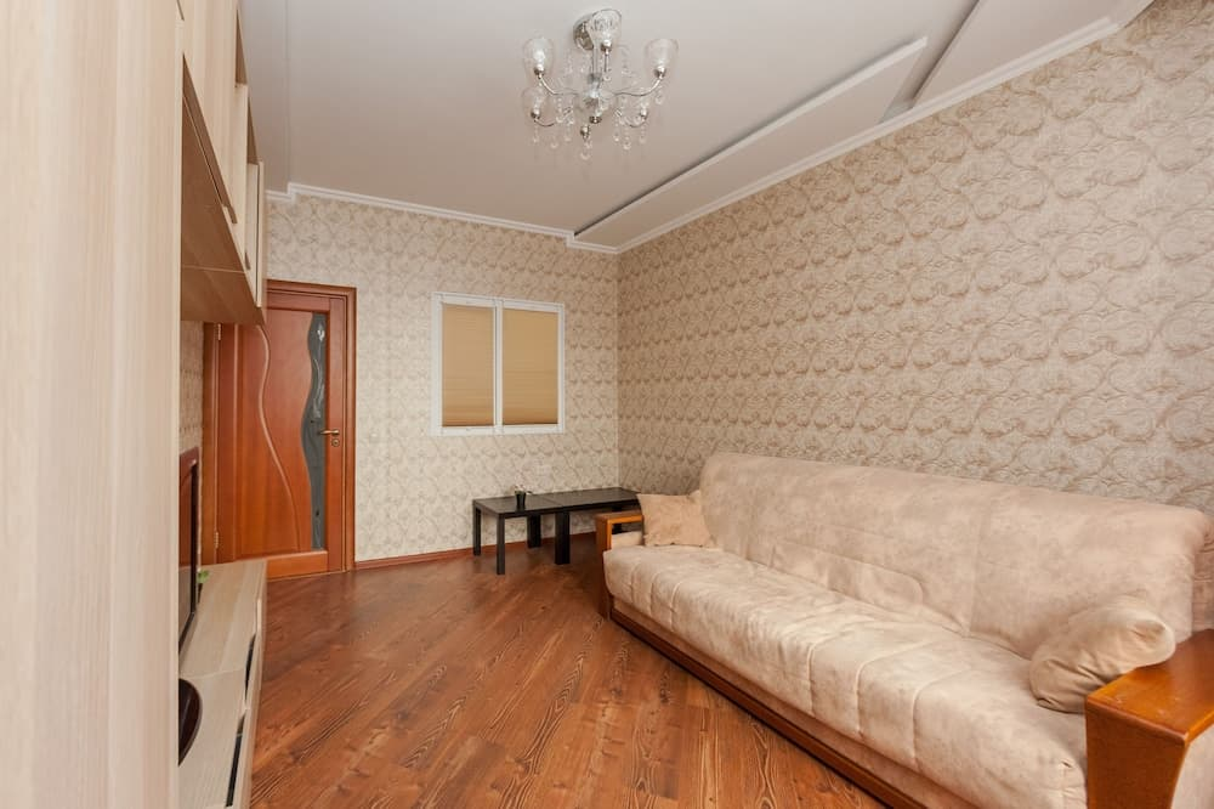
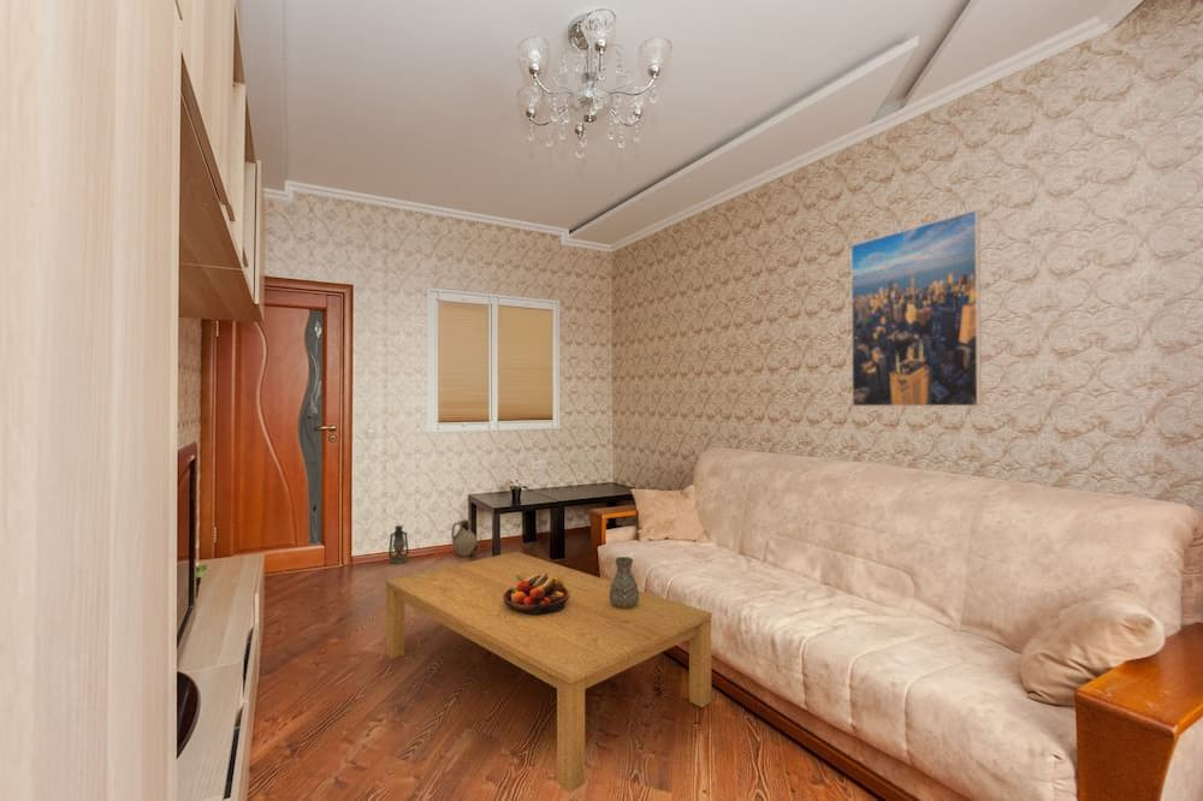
+ ceramic jug (463, 538)
+ fruit bowl (535, 589)
+ coffee table (534, 635)
+ lantern (398, 541)
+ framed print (909, 318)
+ decorative vase (623, 581)
